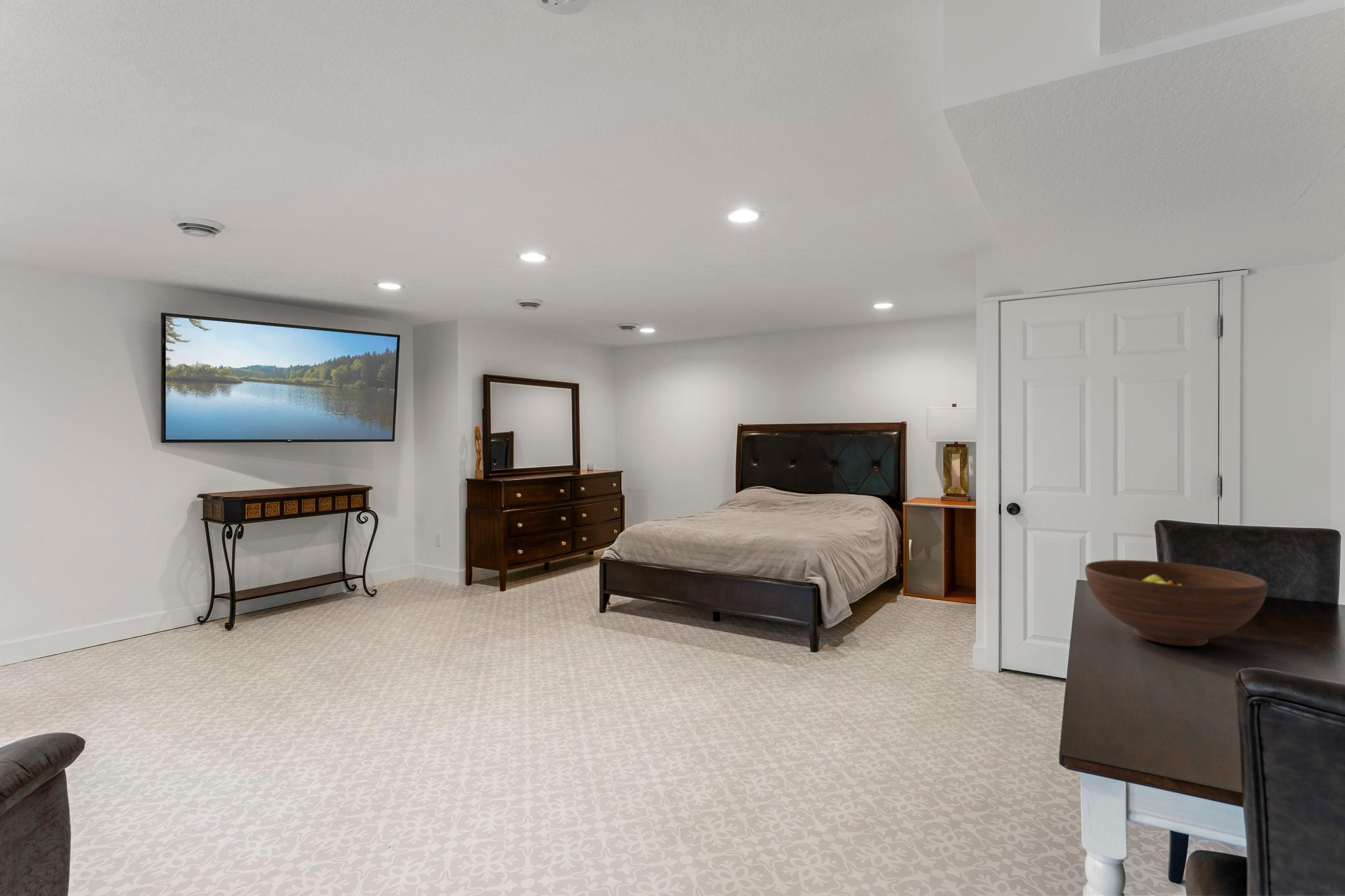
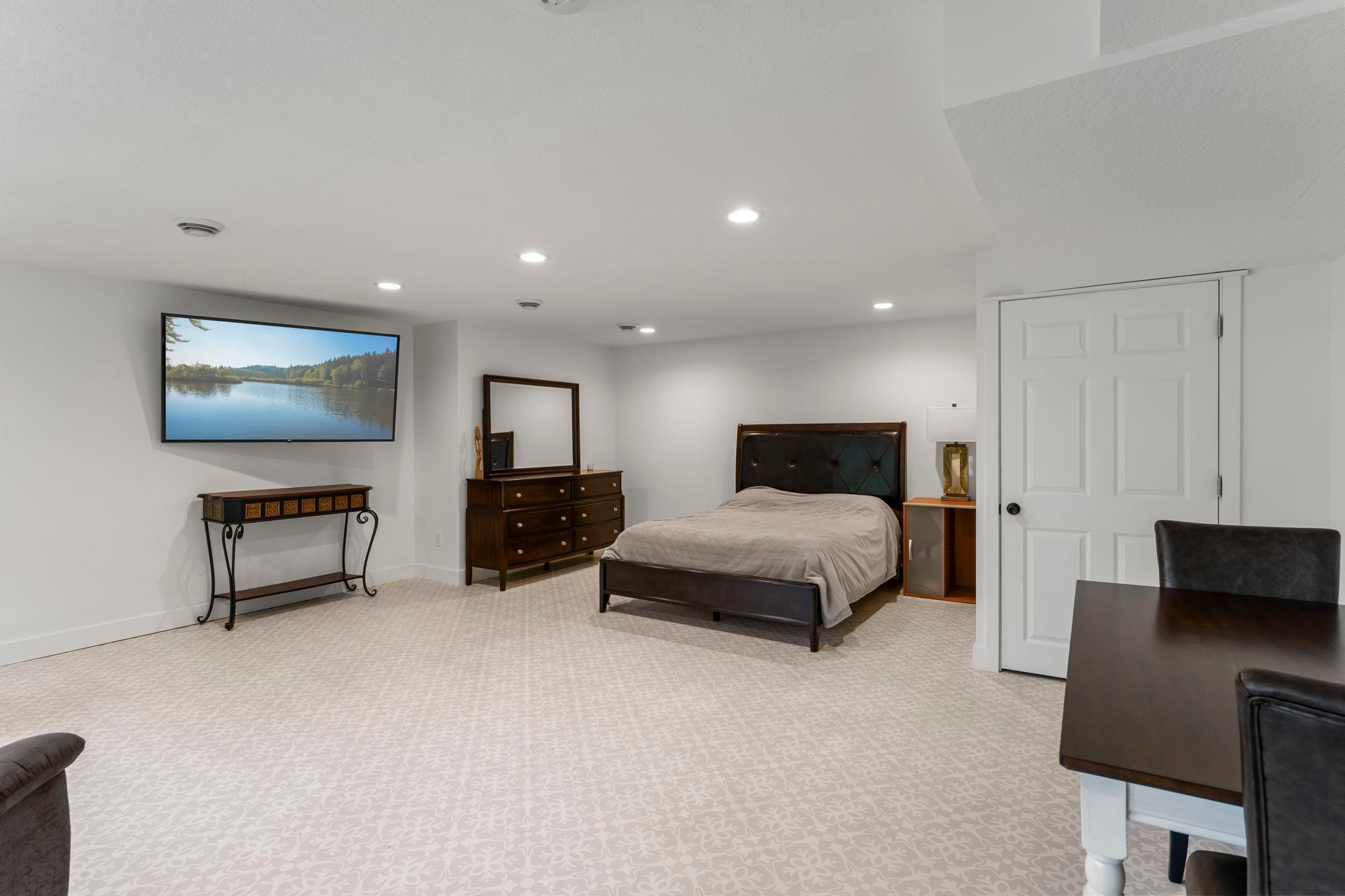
- fruit bowl (1170, 606)
